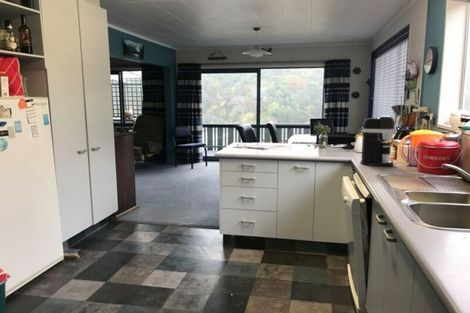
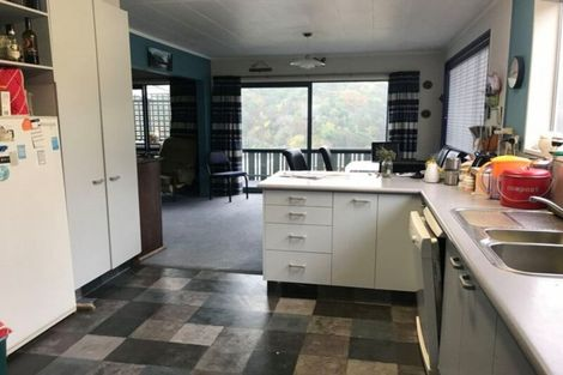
- coffee maker (377, 140)
